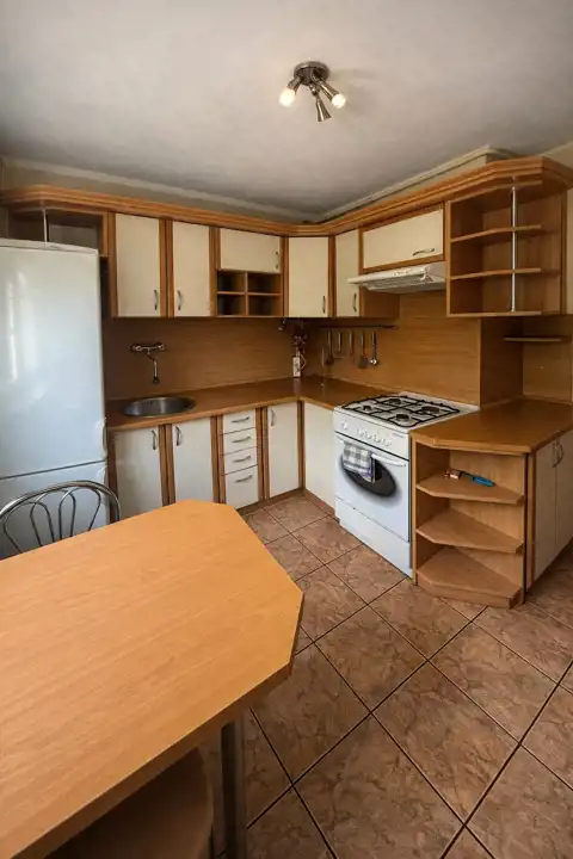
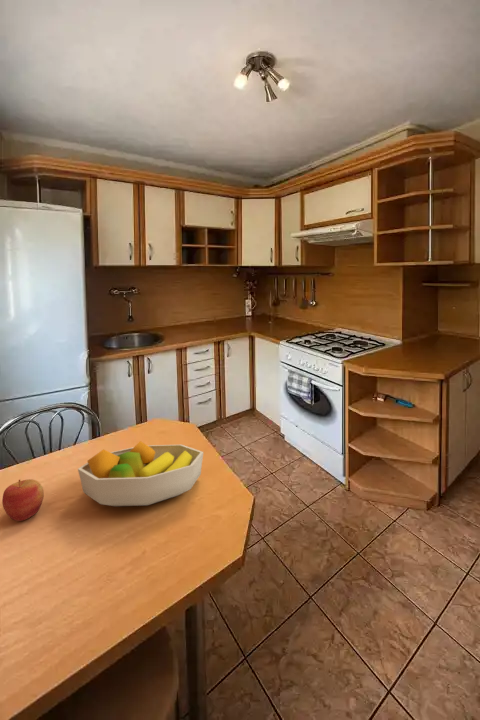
+ fruit bowl (144, 468)
+ apple (24, 496)
